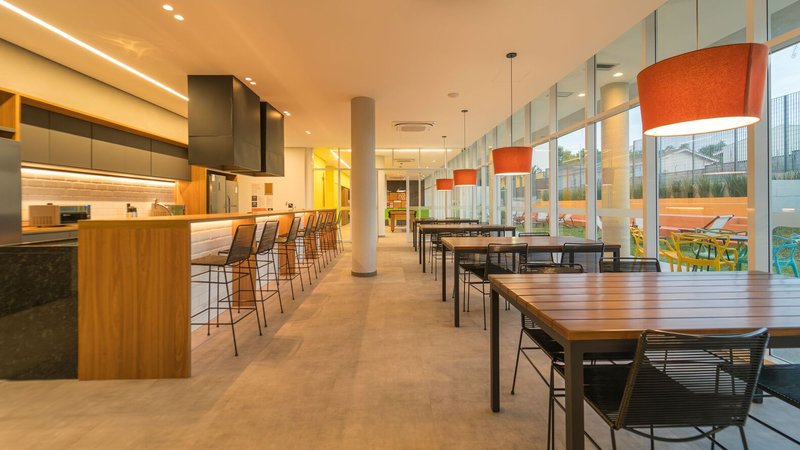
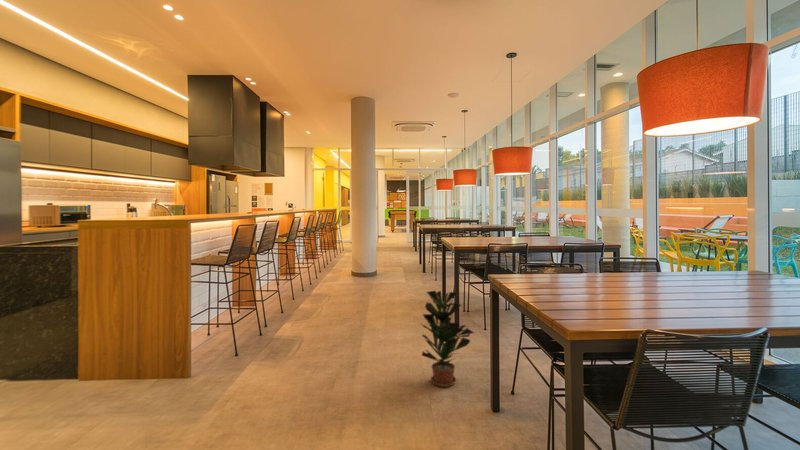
+ potted plant (448, 337)
